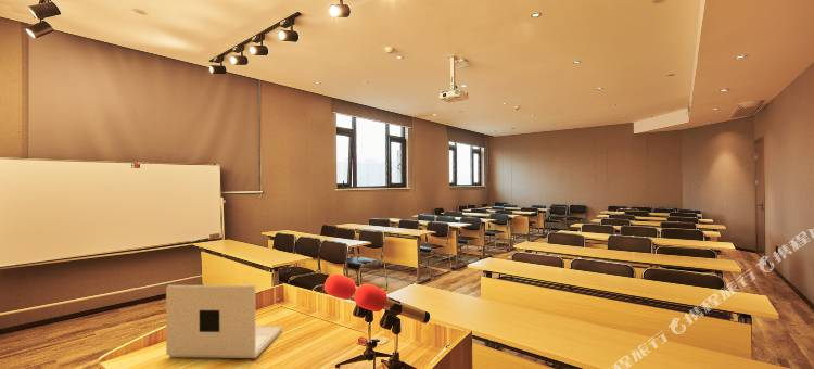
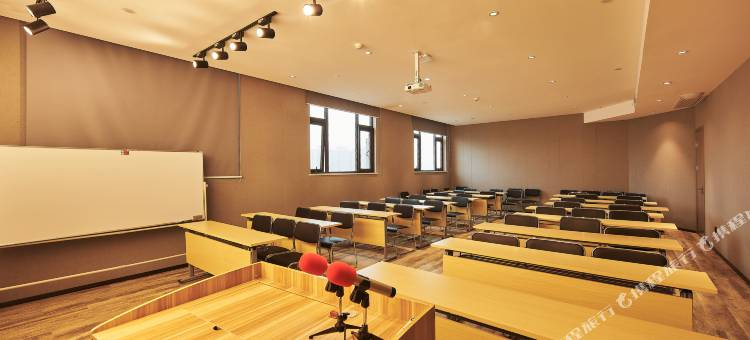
- laptop (229, 309)
